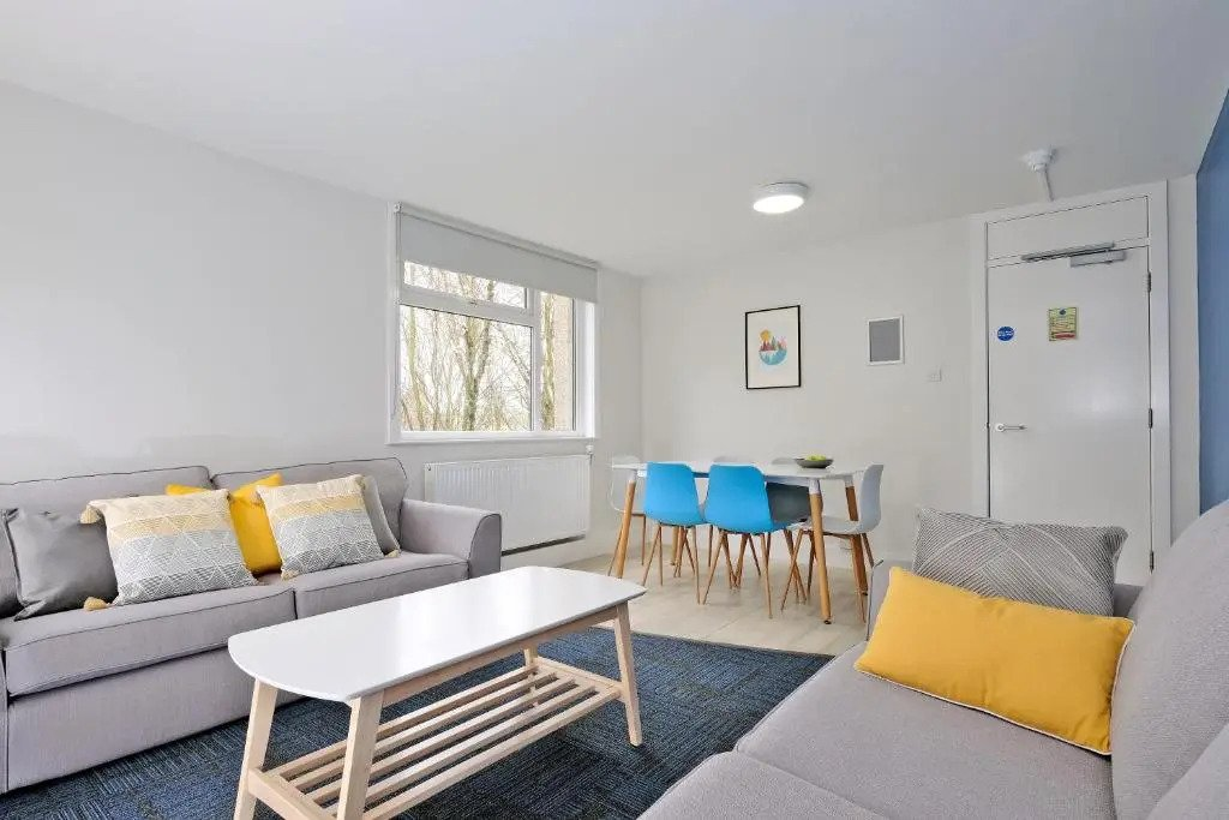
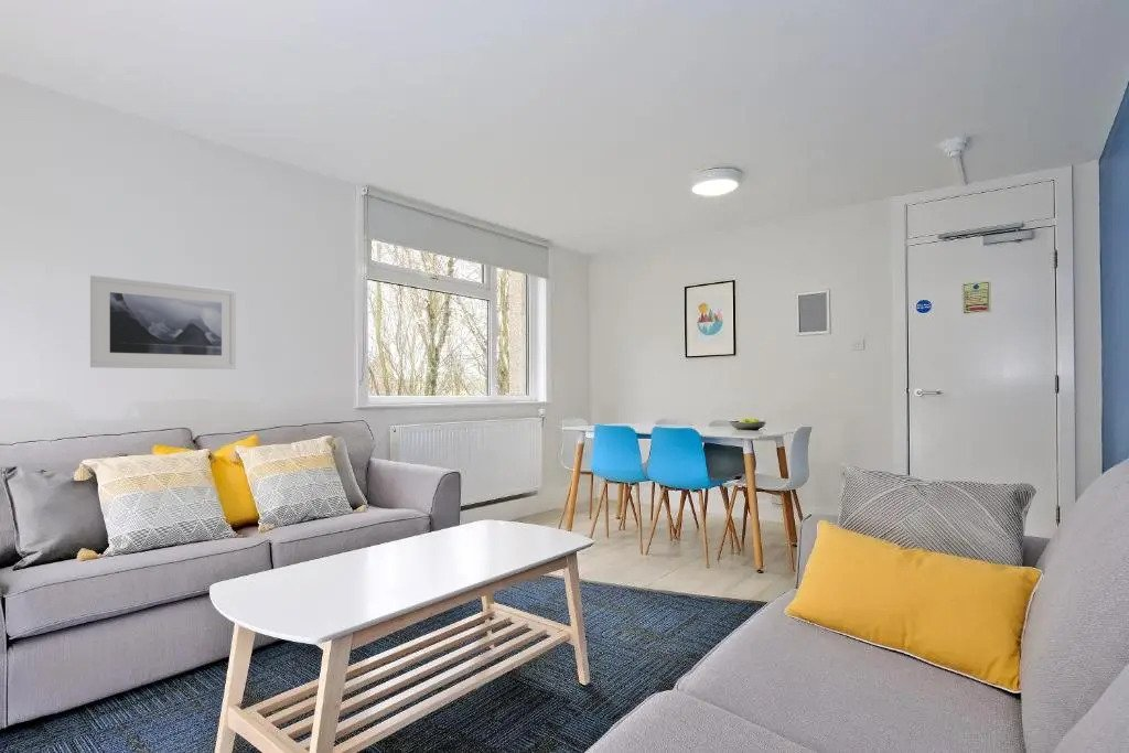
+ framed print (169, 325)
